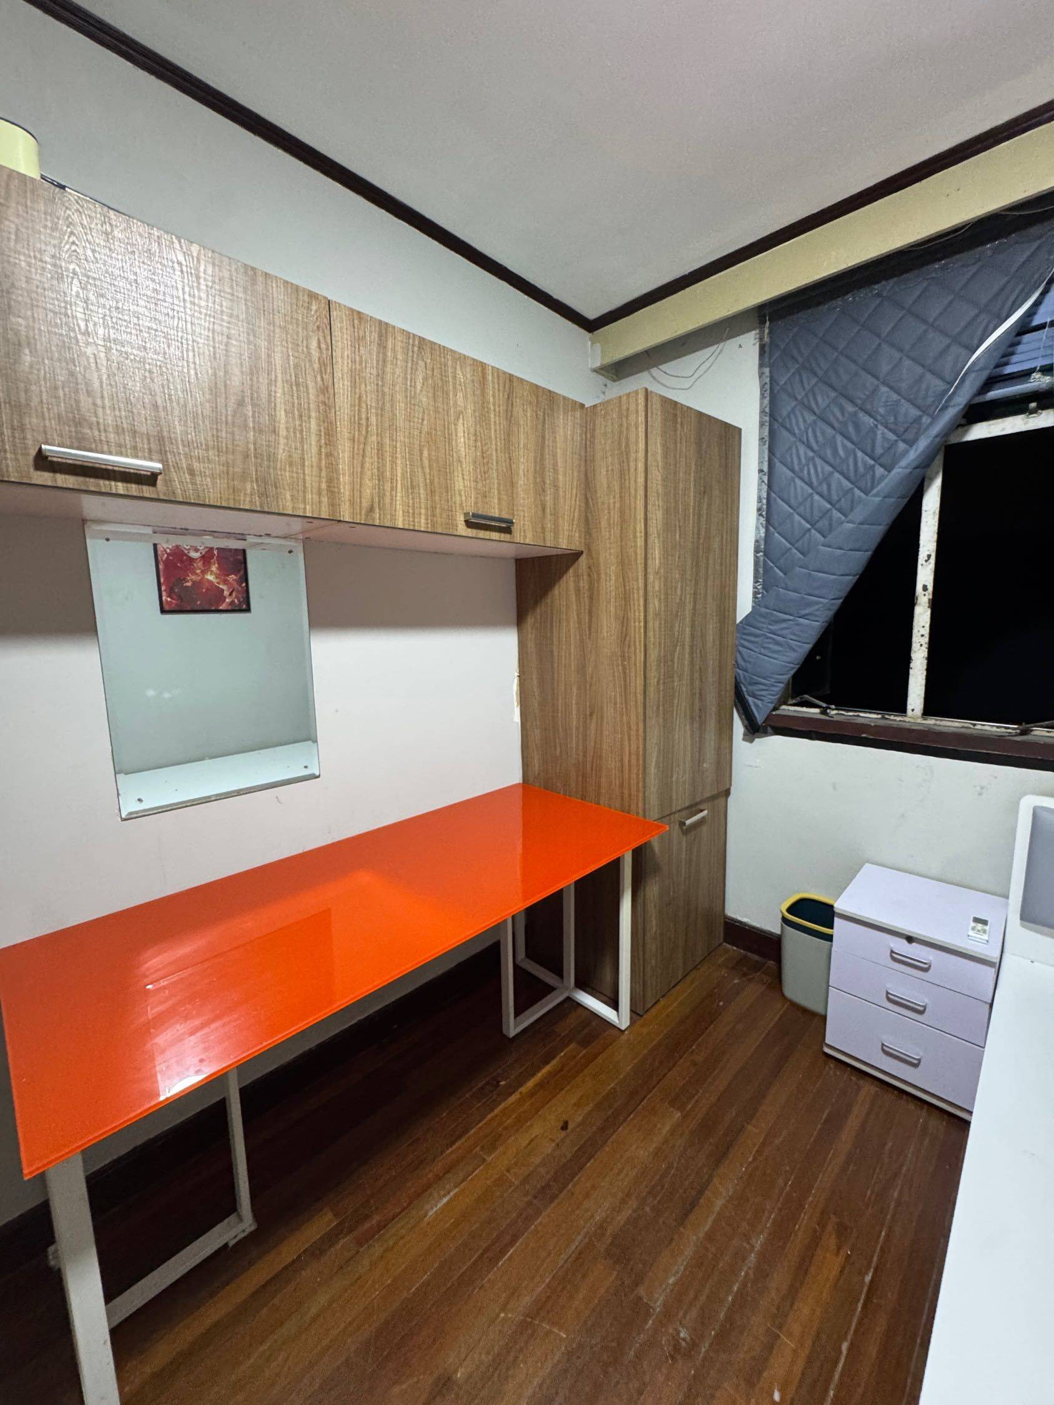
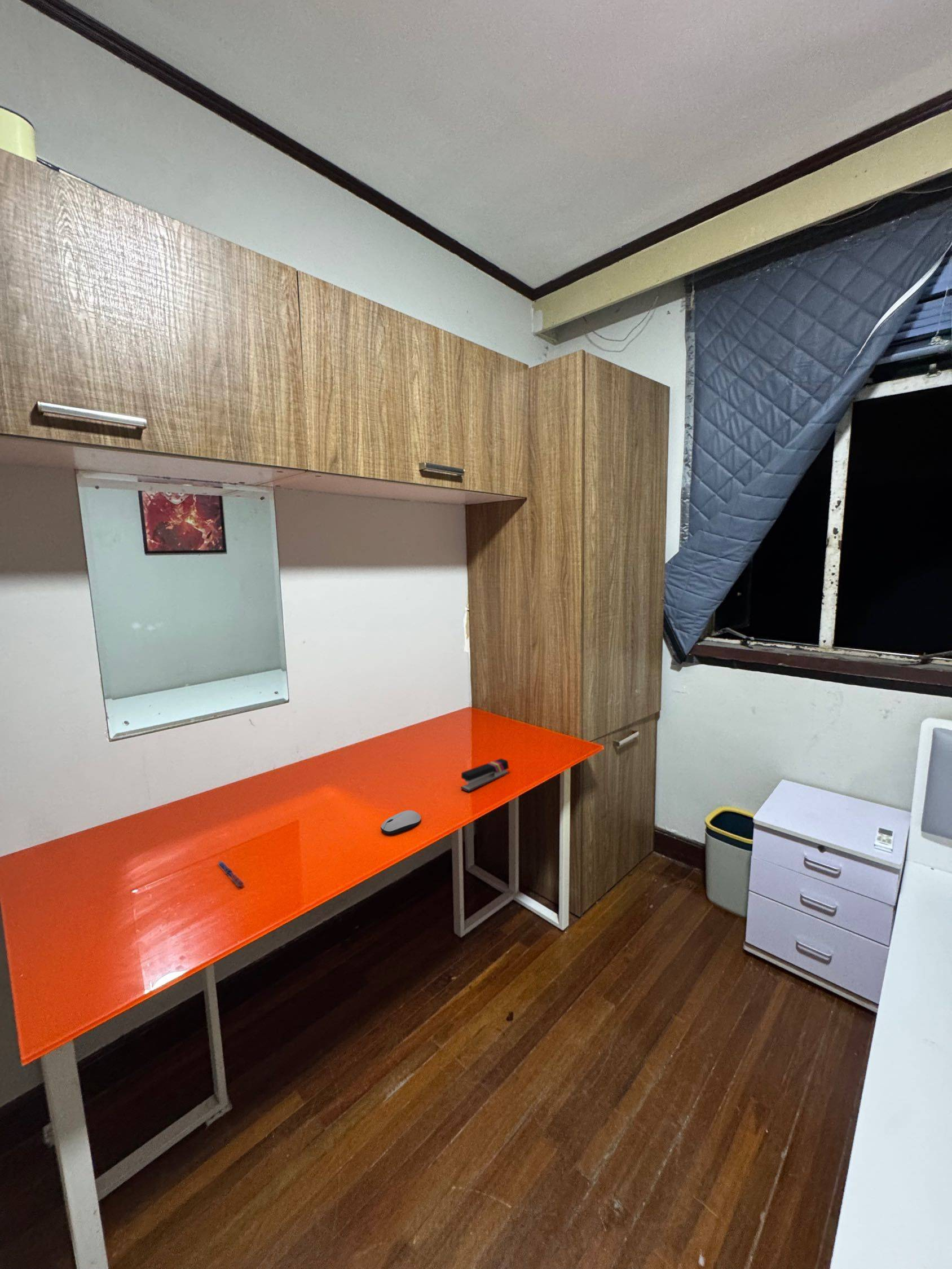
+ computer mouse (401, 819)
+ stapler (486, 773)
+ pen (230, 872)
